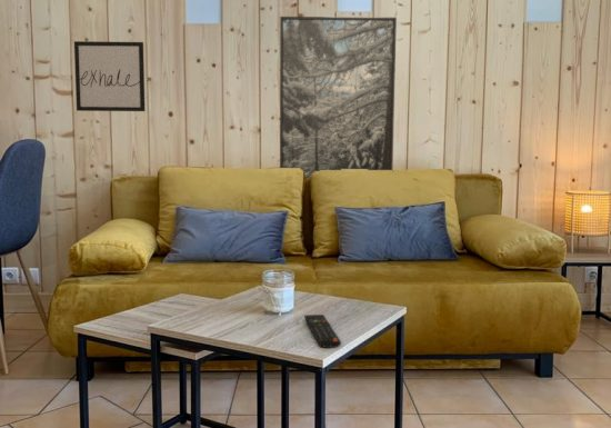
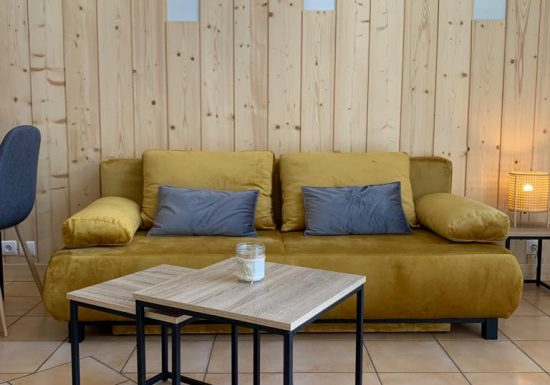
- remote control (321, 330)
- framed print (337, 106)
- wall art (109, 77)
